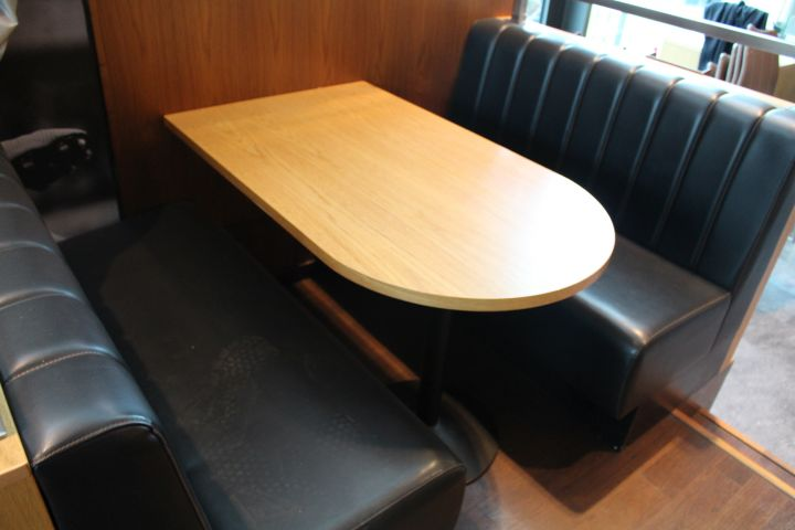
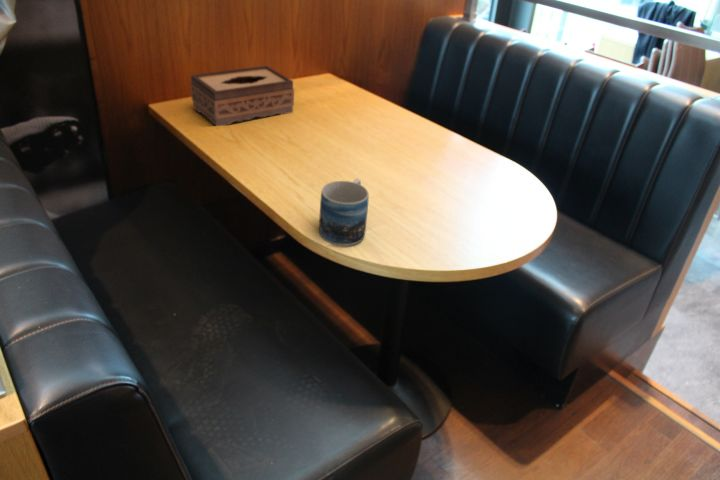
+ tissue box (243, 94)
+ mug (347, 208)
